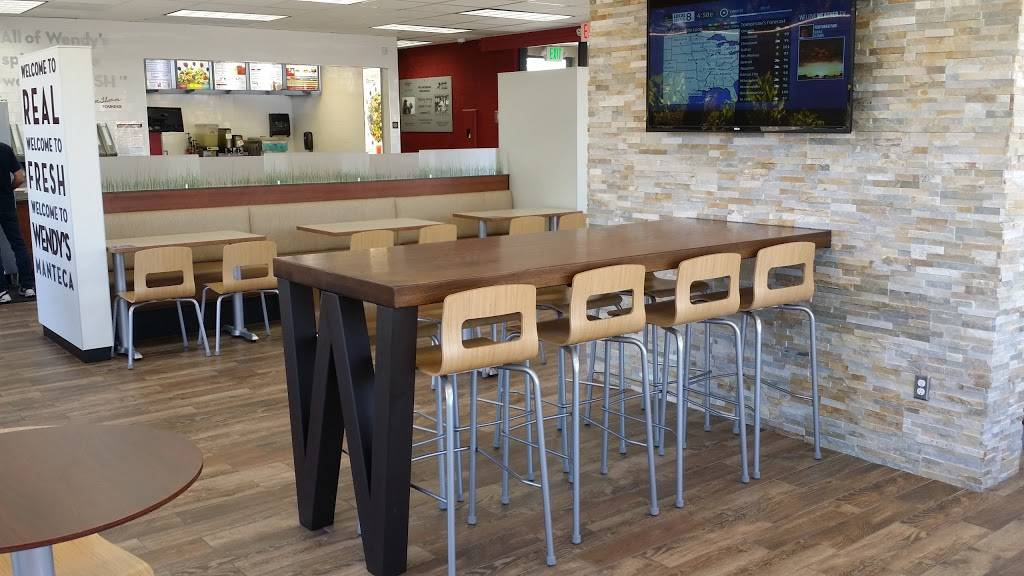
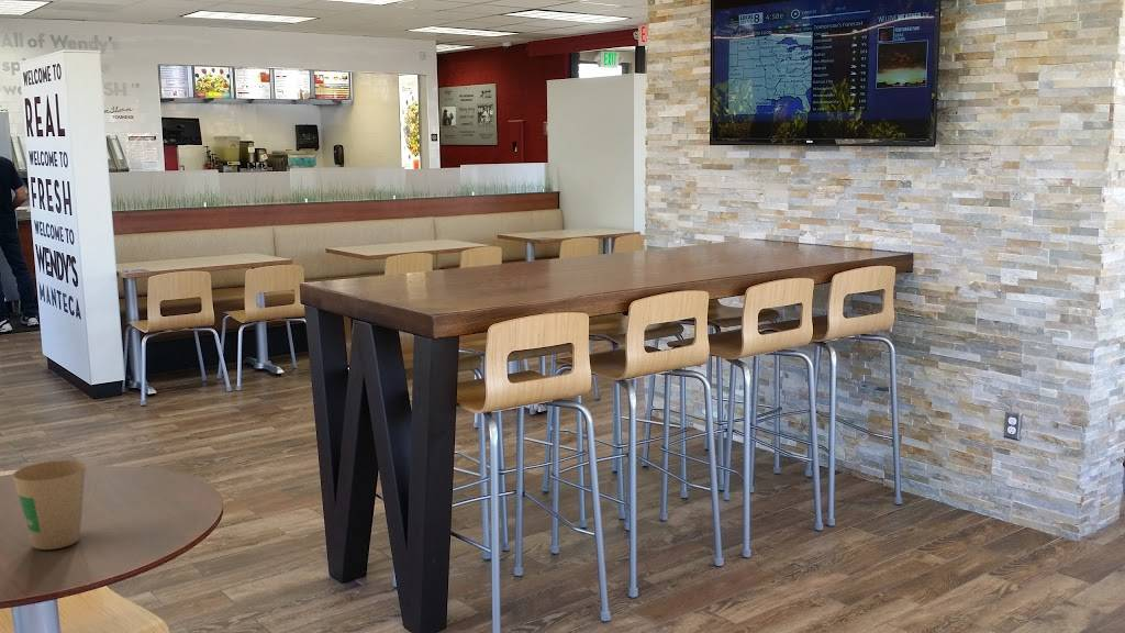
+ paper cup (53, 506)
